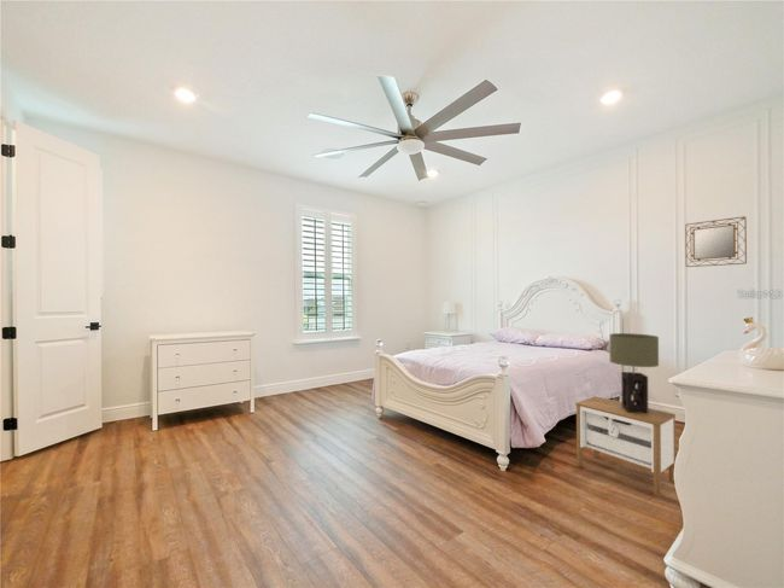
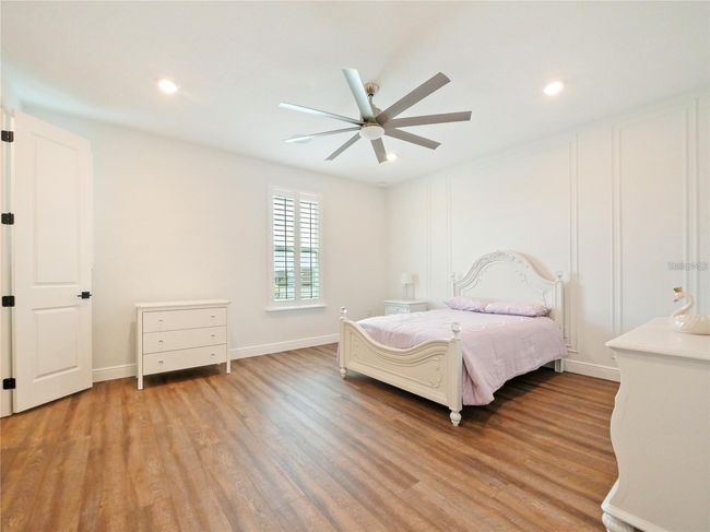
- home mirror (713, 243)
- table lamp (633, 372)
- nightstand (624, 441)
